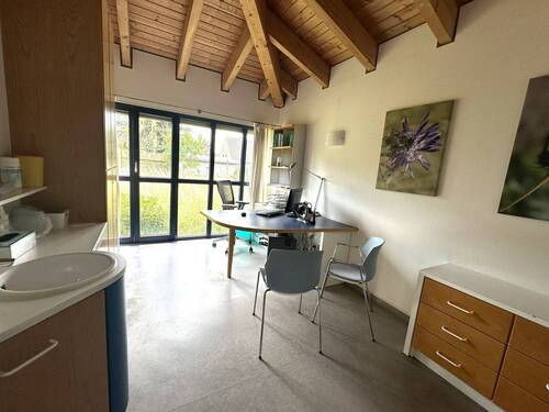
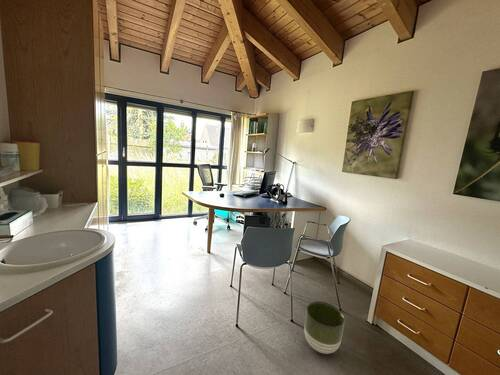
+ planter (322, 329)
